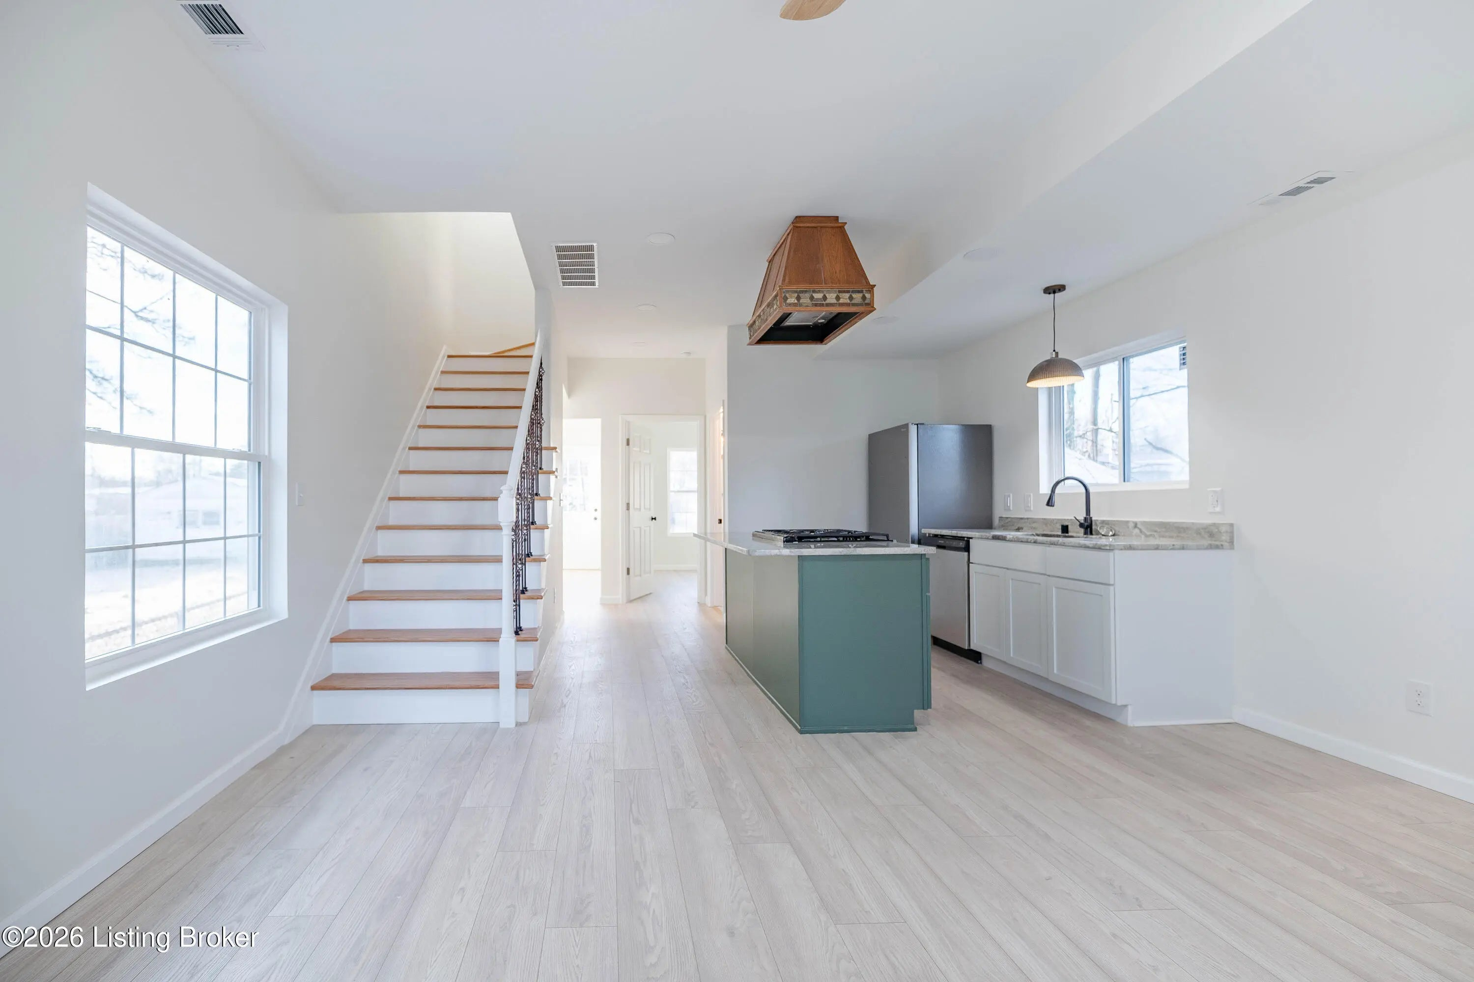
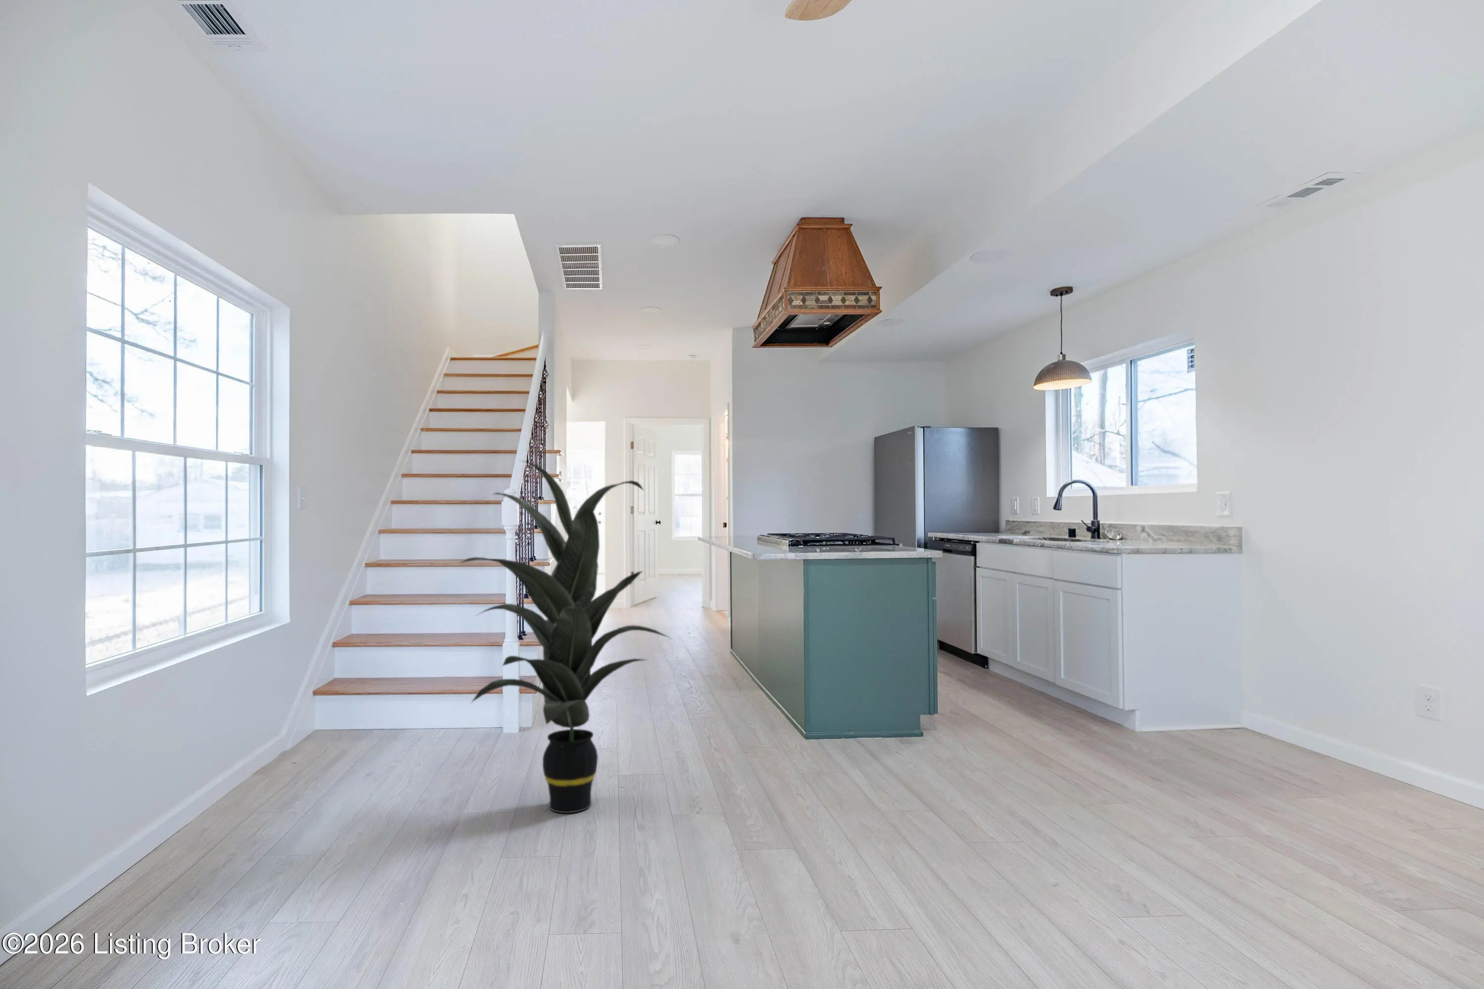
+ indoor plant (556, 632)
